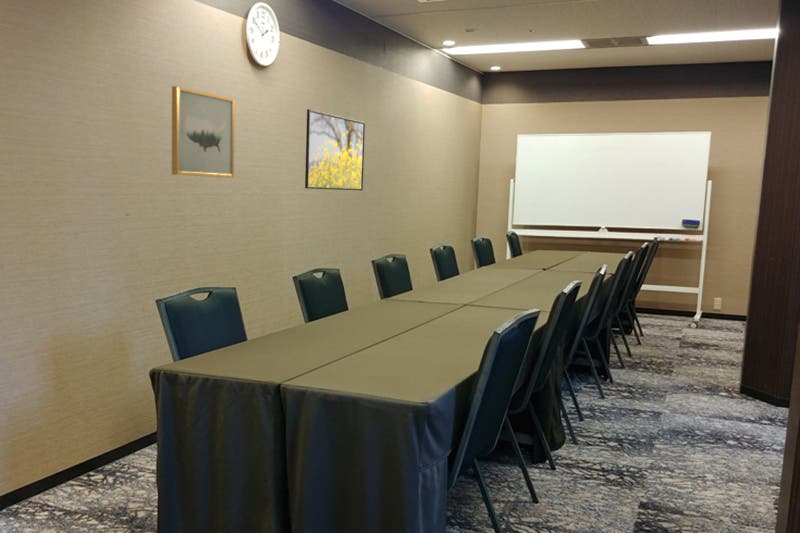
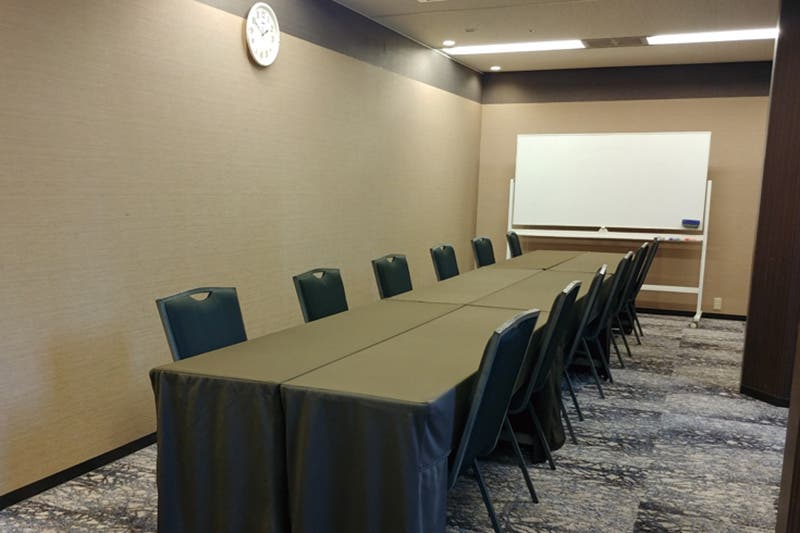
- wall art (204, 135)
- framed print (337, 153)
